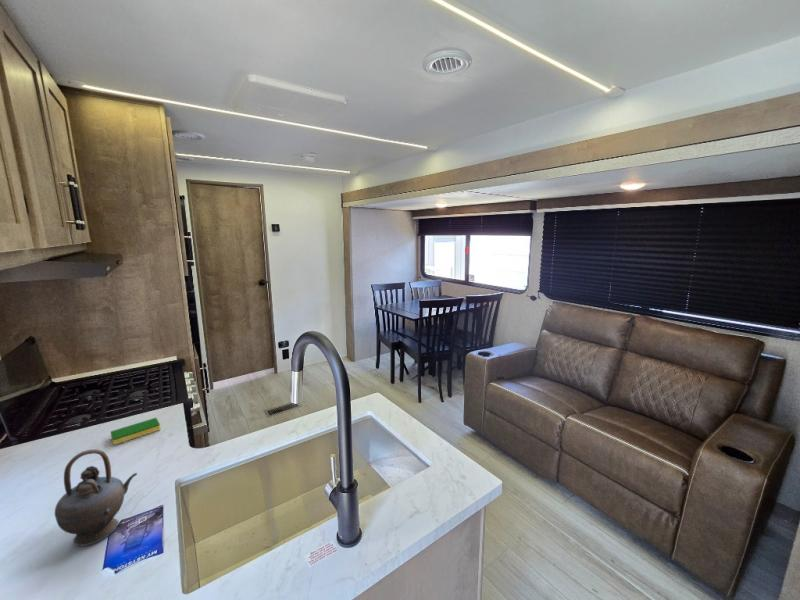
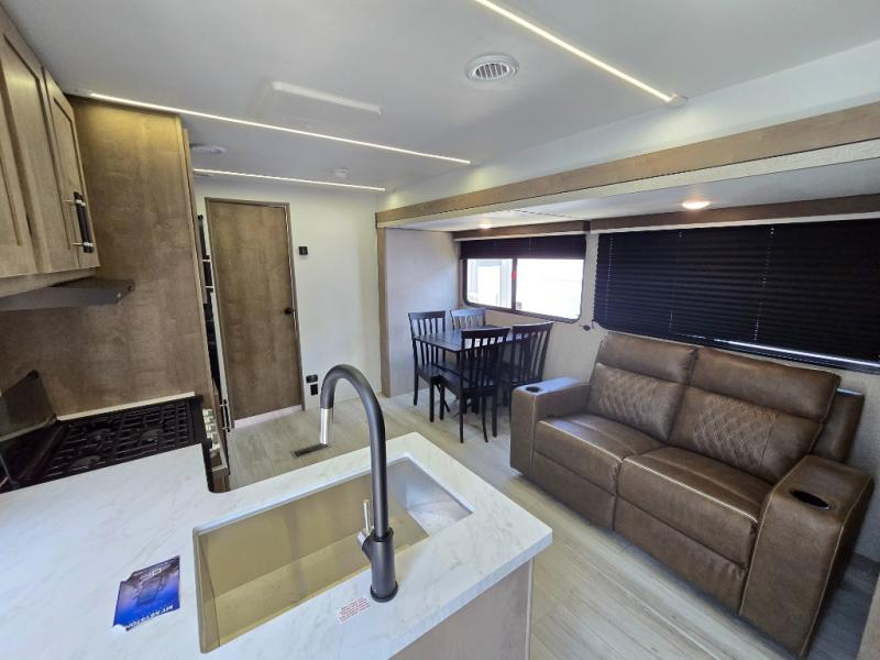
- dish sponge (136, 430)
- teapot (98, 491)
